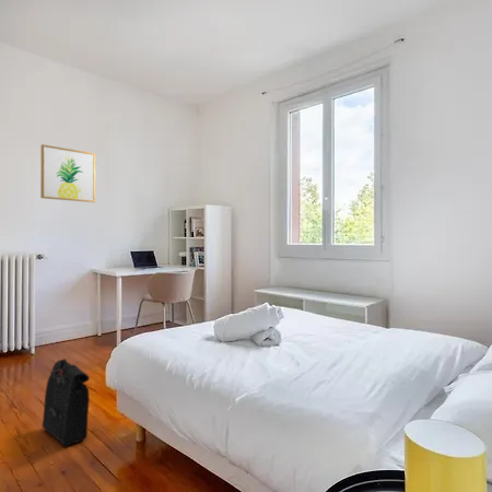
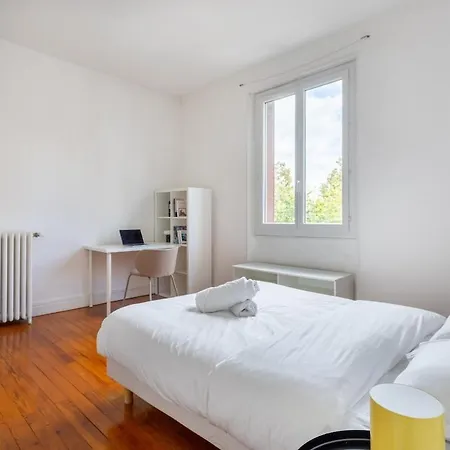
- backpack (66, 396)
- wall art (69, 174)
